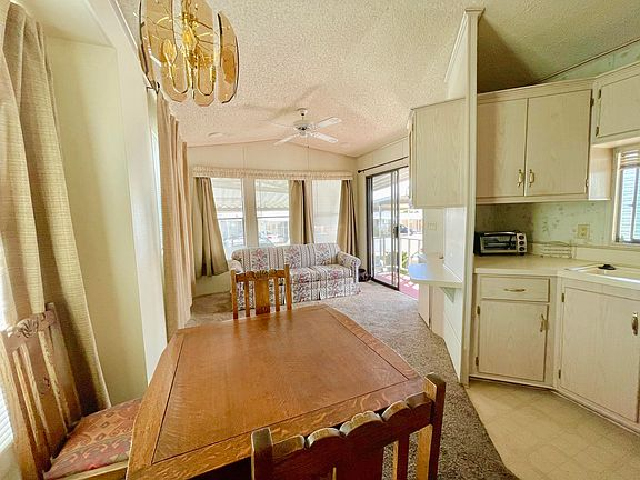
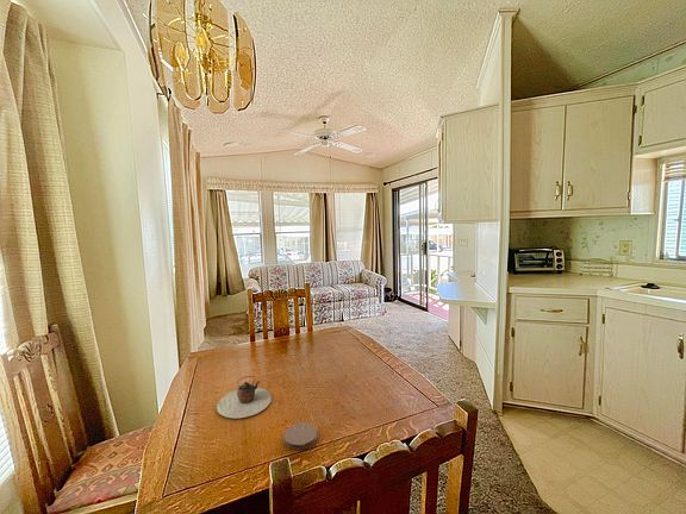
+ teapot (243, 389)
+ coaster (300, 434)
